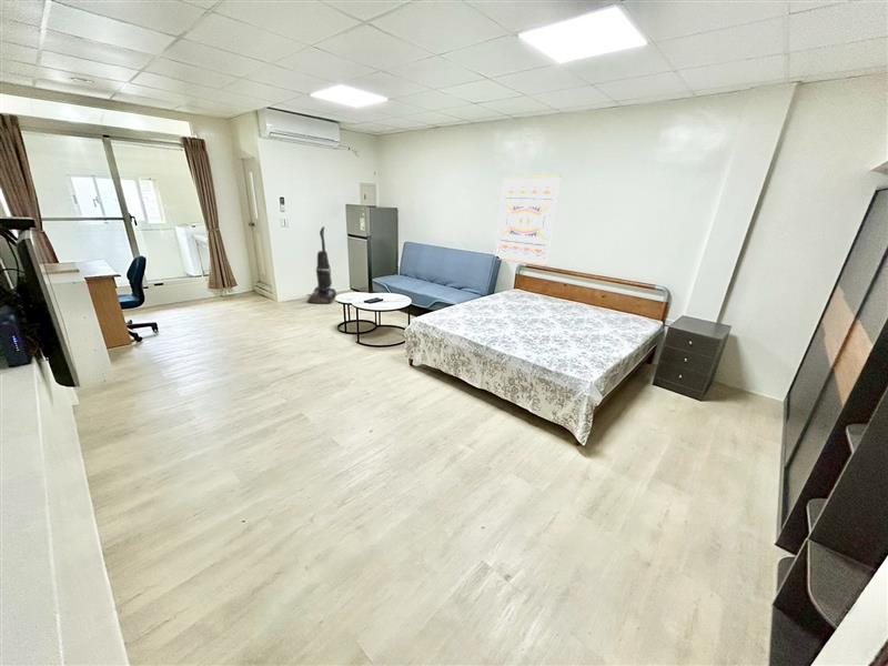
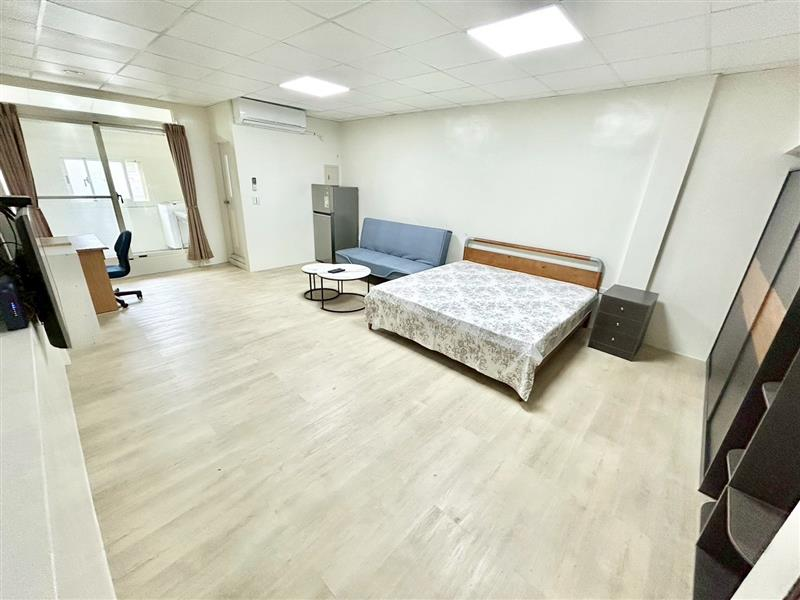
- vacuum cleaner (321, 264)
- wall art (524, 221)
